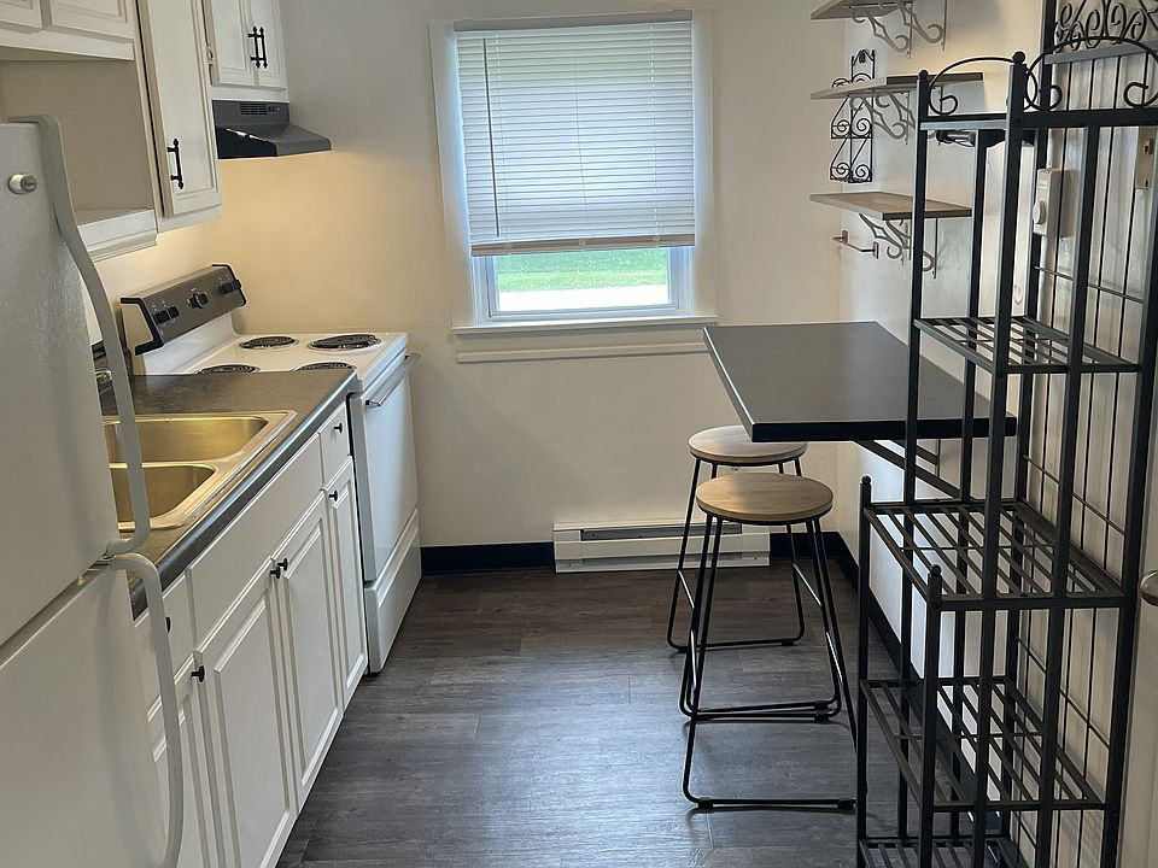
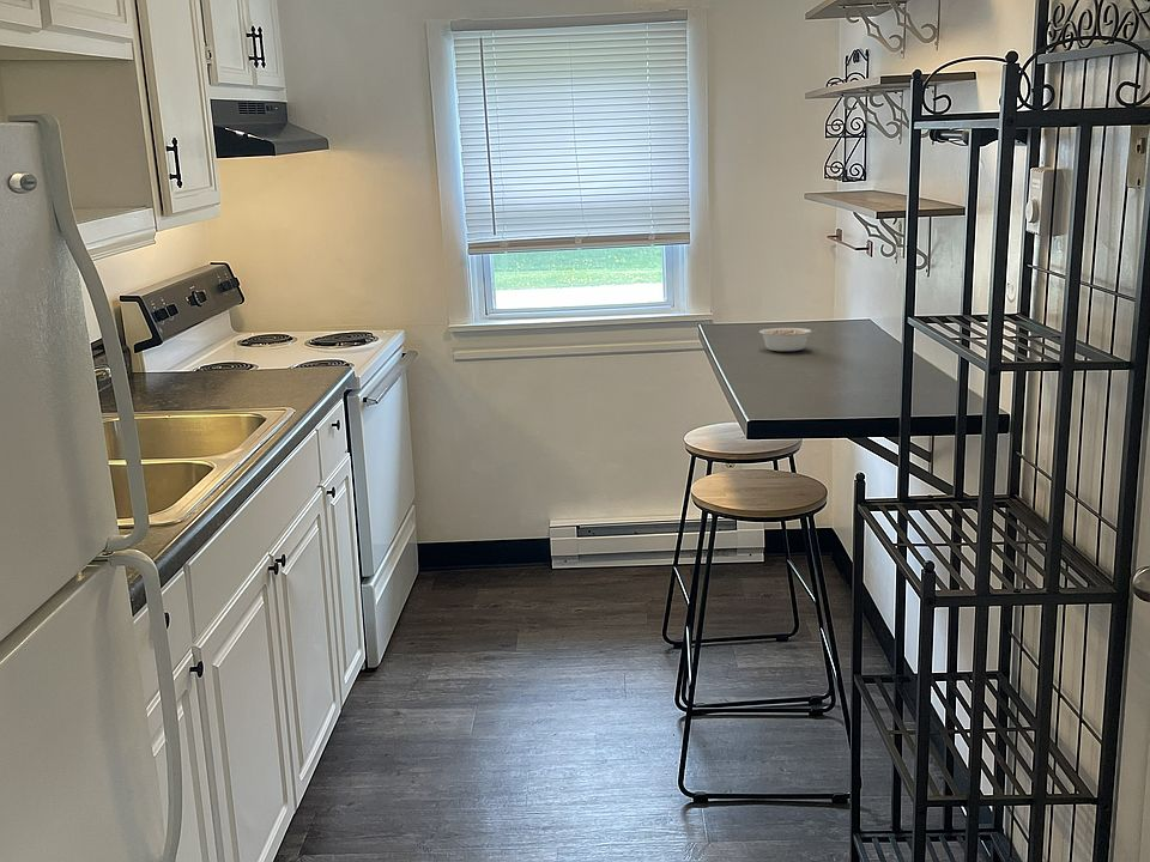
+ legume (787, 338)
